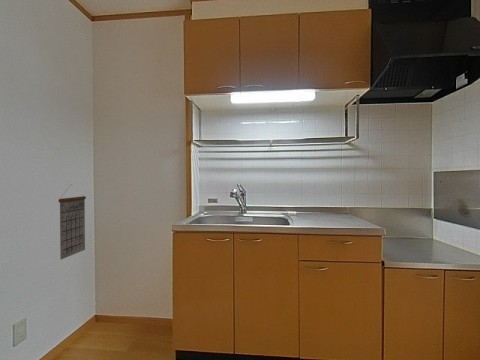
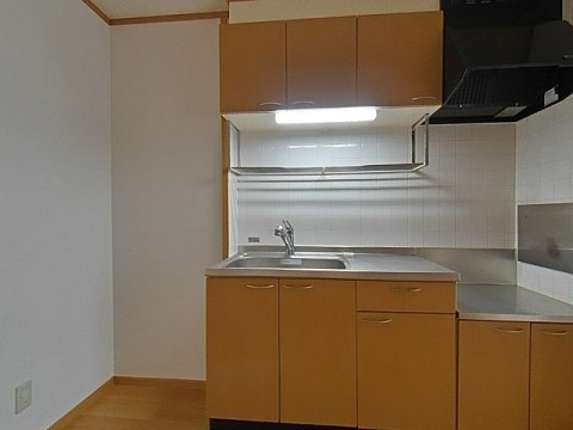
- calendar (73, 219)
